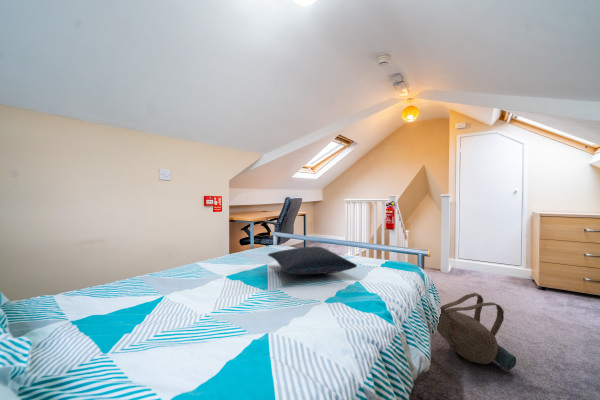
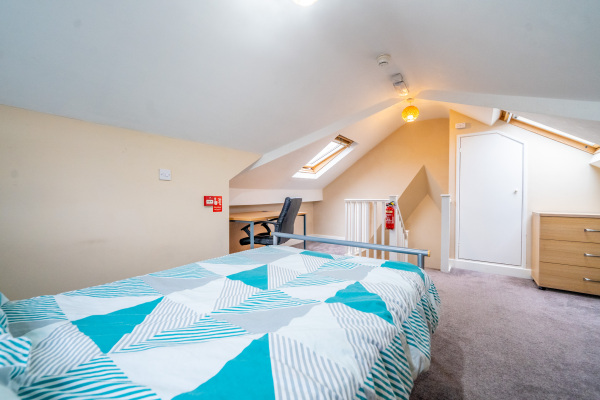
- backpack (465, 327)
- pillow (308, 259)
